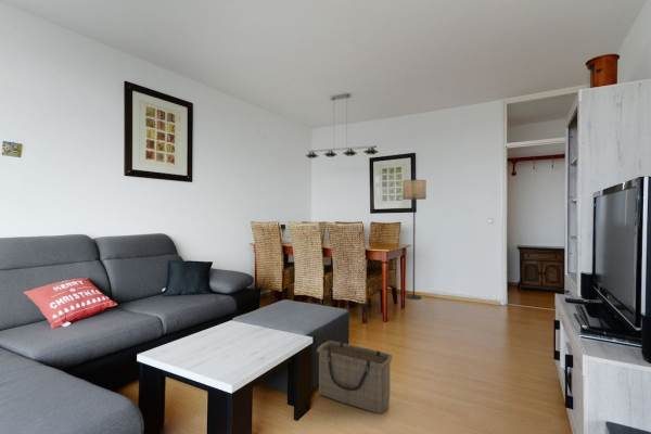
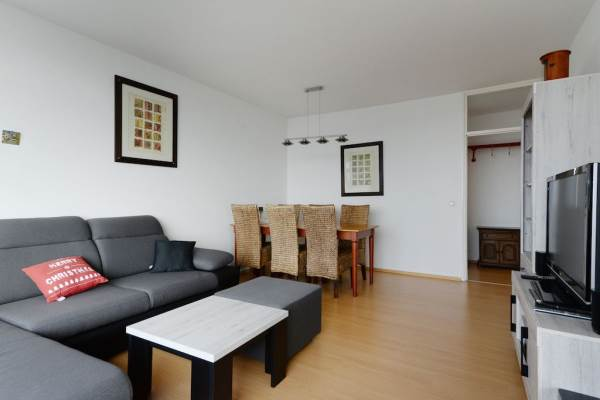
- floor lamp (413, 239)
- basket (353, 374)
